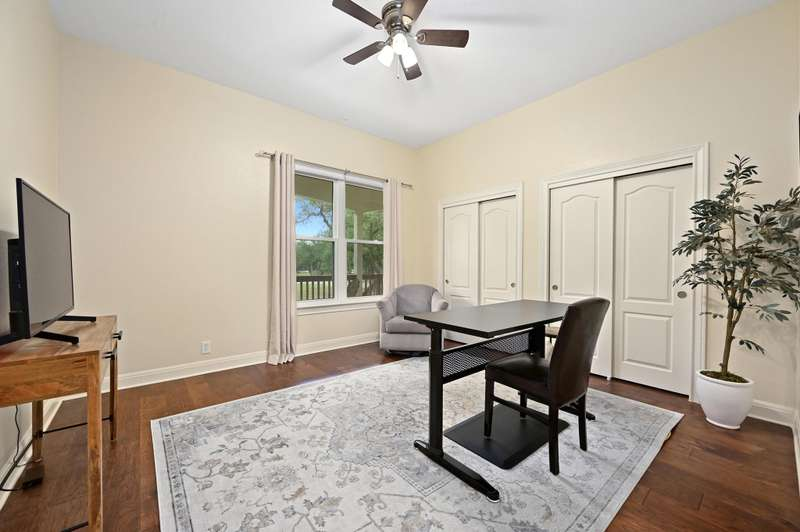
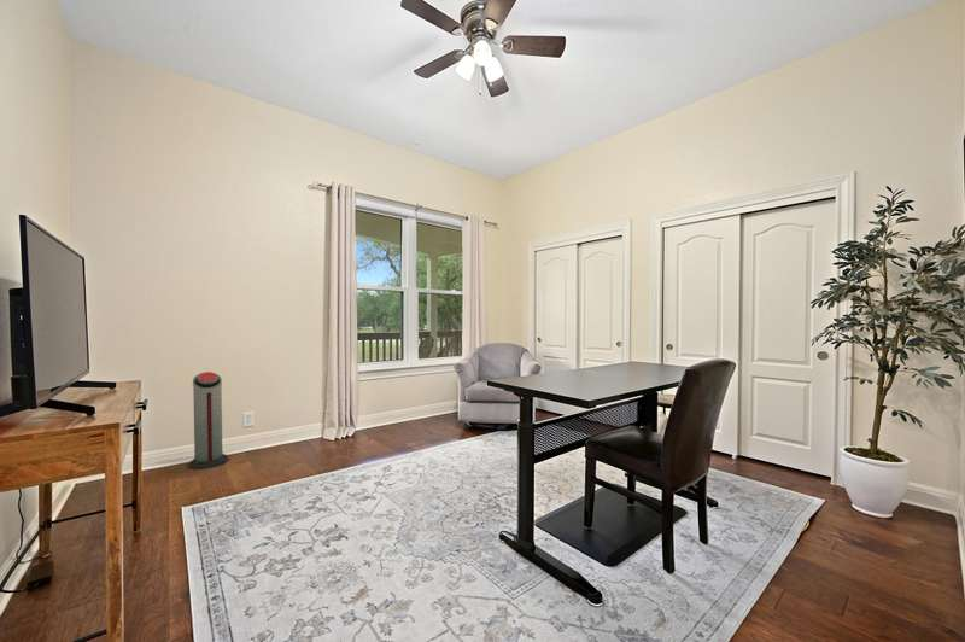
+ air purifier (207, 418)
